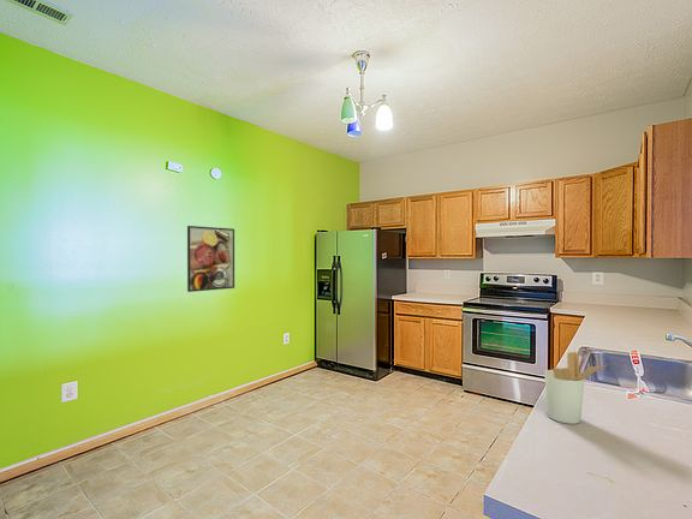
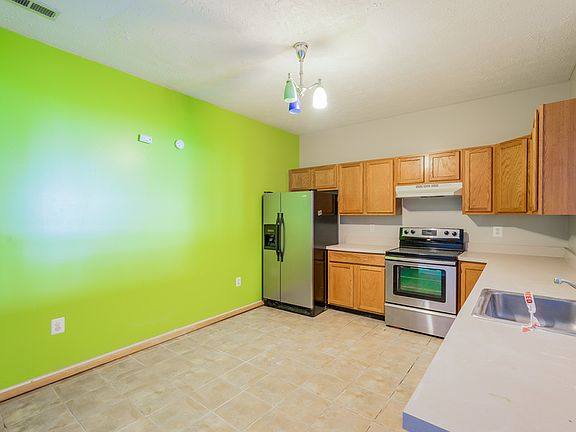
- utensil holder (573, 388)
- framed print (211, 258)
